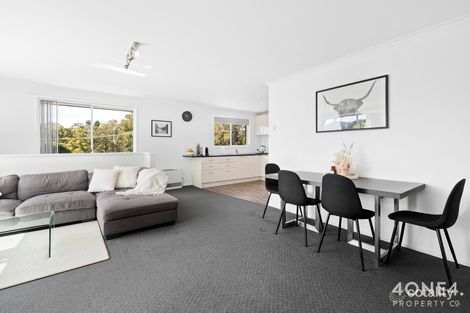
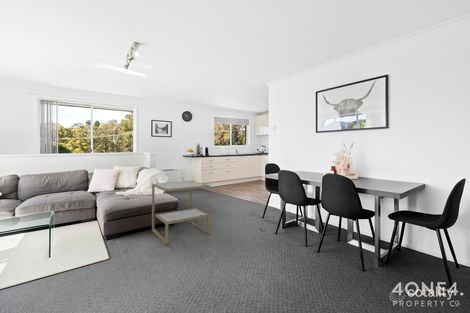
+ side table (181, 210)
